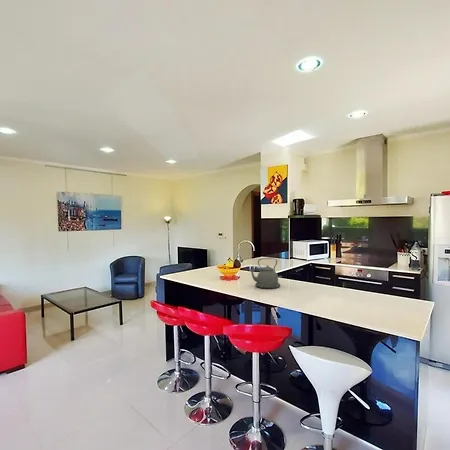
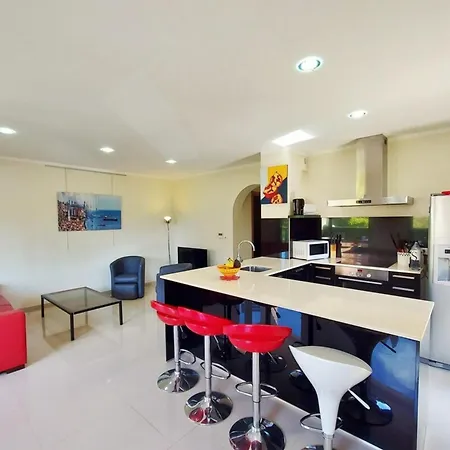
- kettle (266, 272)
